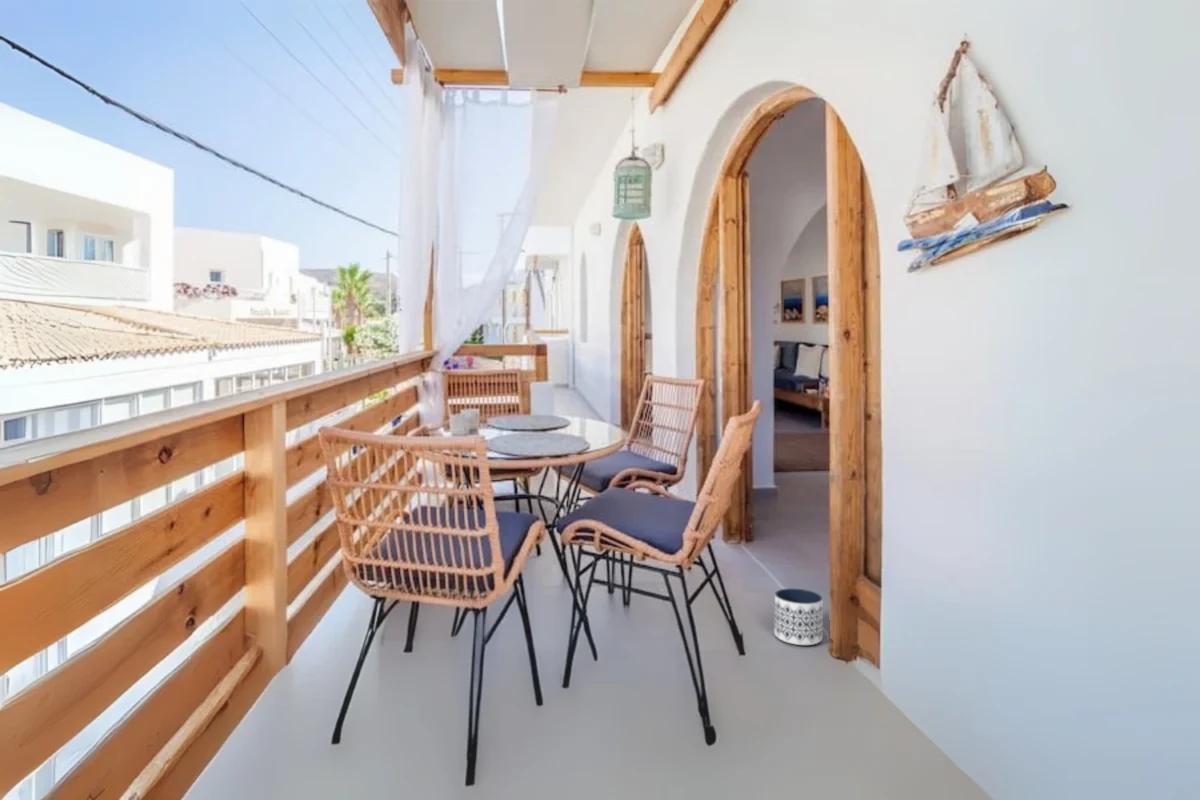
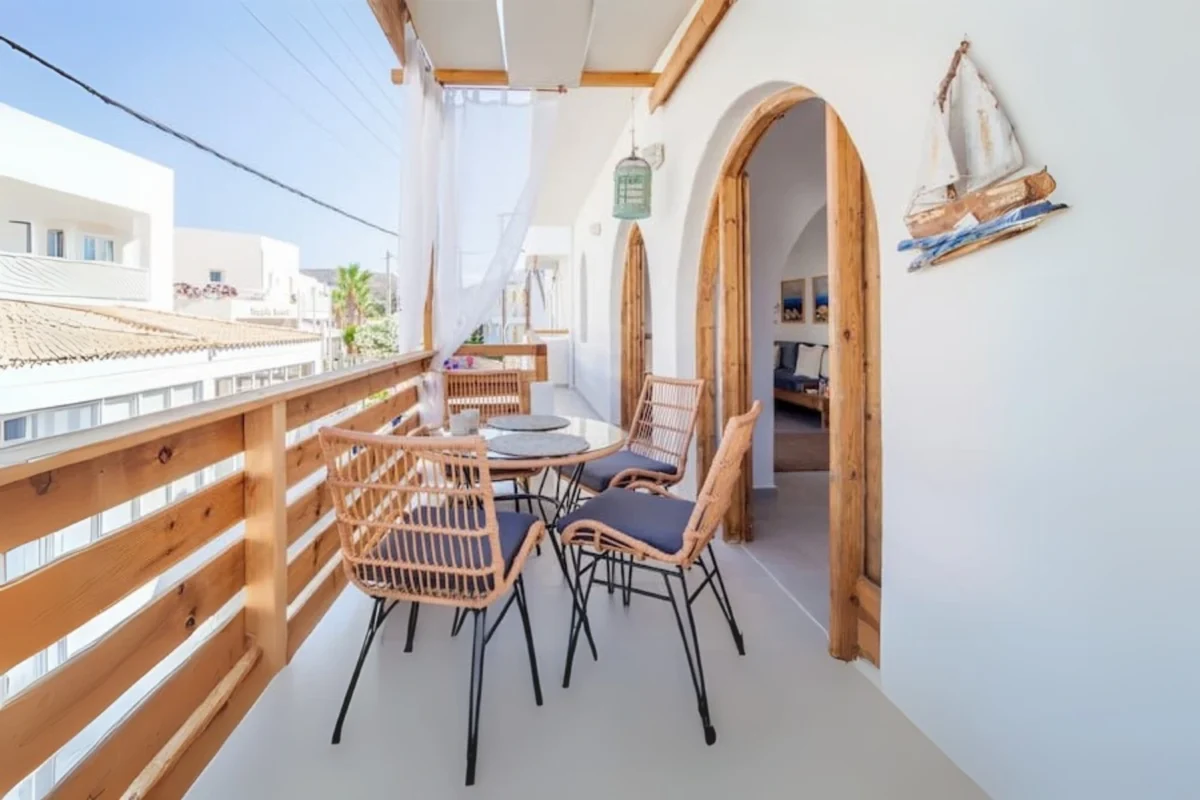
- planter (798, 616)
